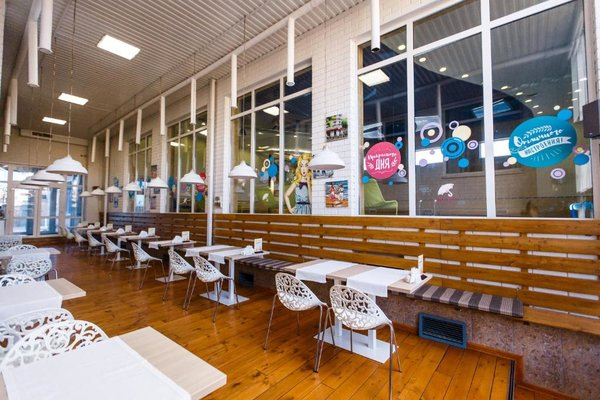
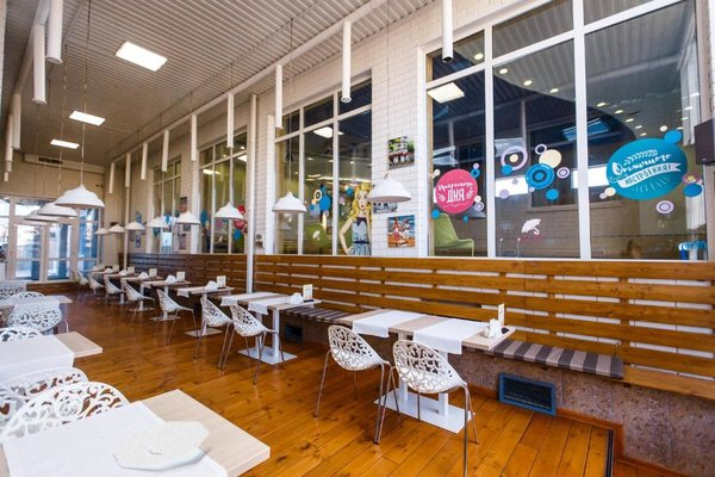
+ plate (163, 439)
